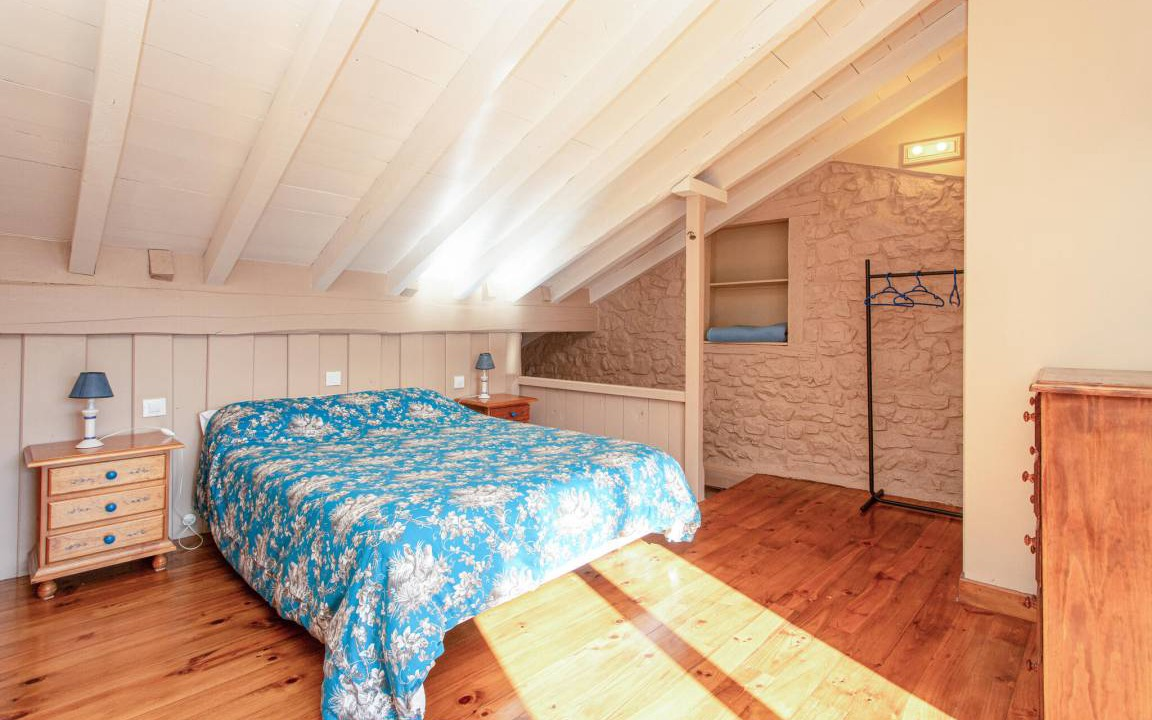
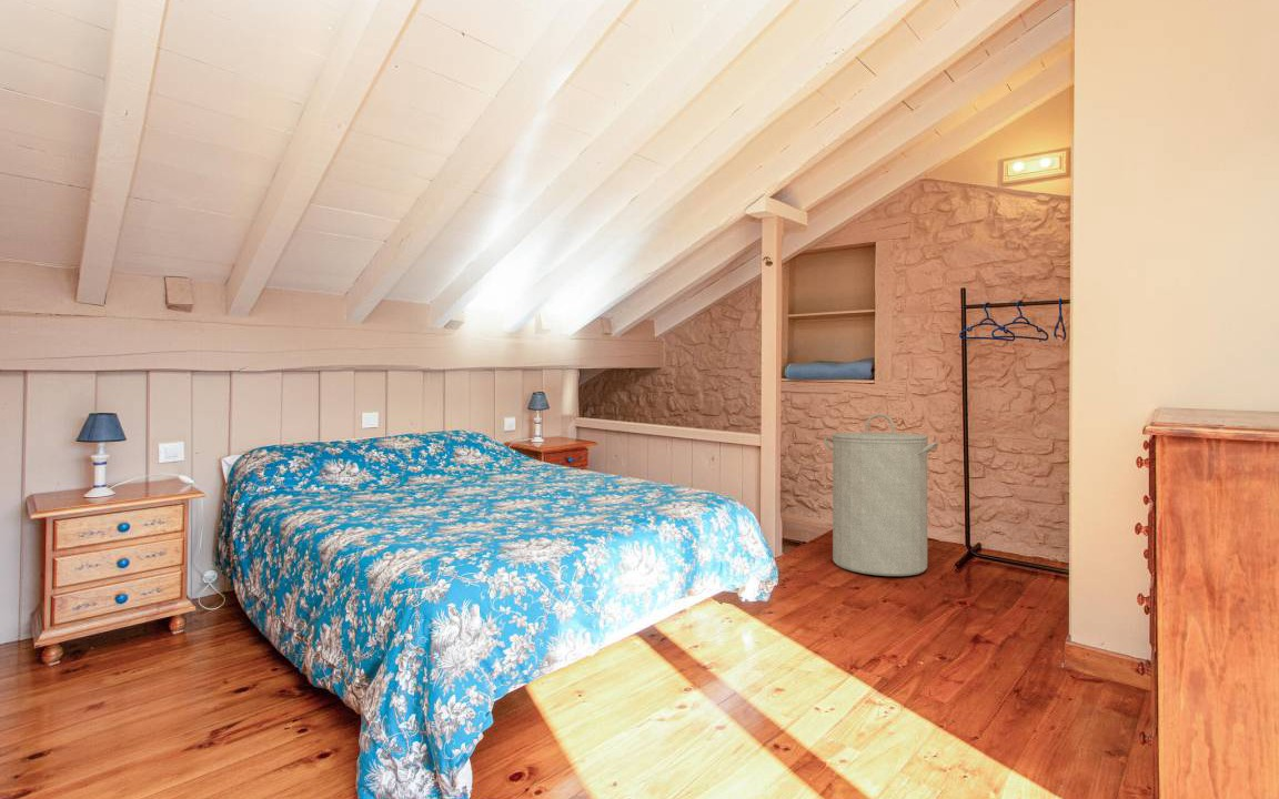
+ laundry hamper (878, 488)
